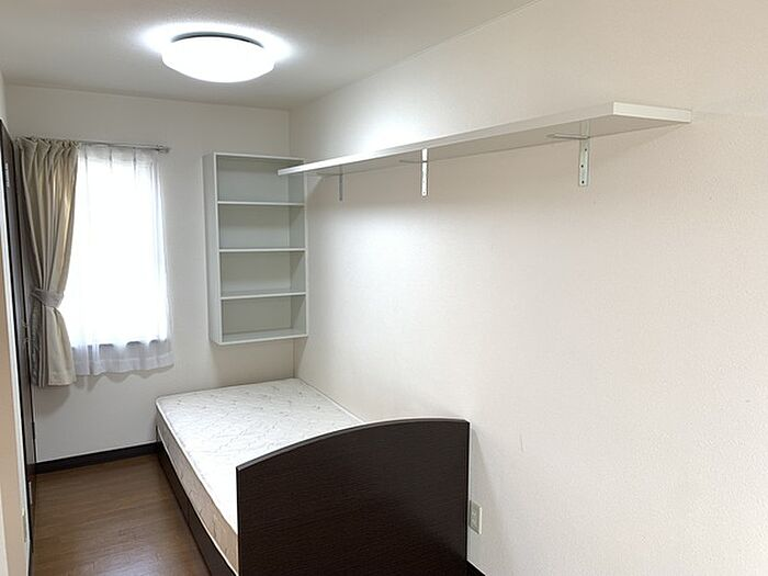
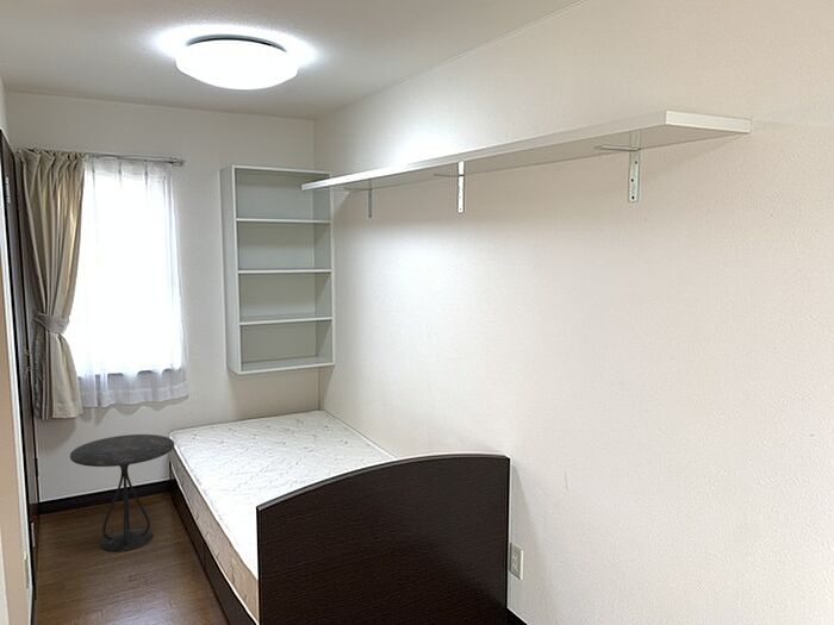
+ side table (125, 494)
